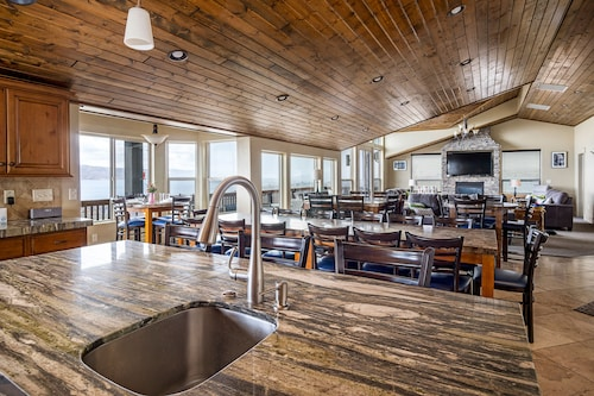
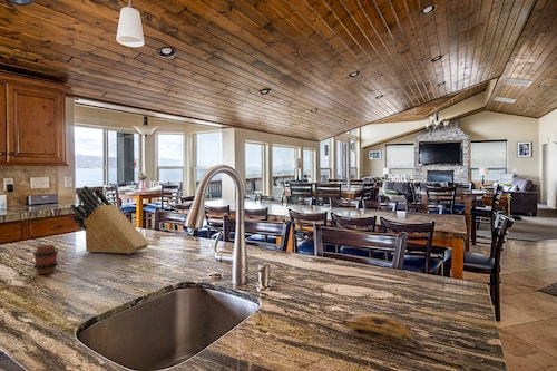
+ knife block (109, 218)
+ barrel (46, 258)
+ banana (382, 326)
